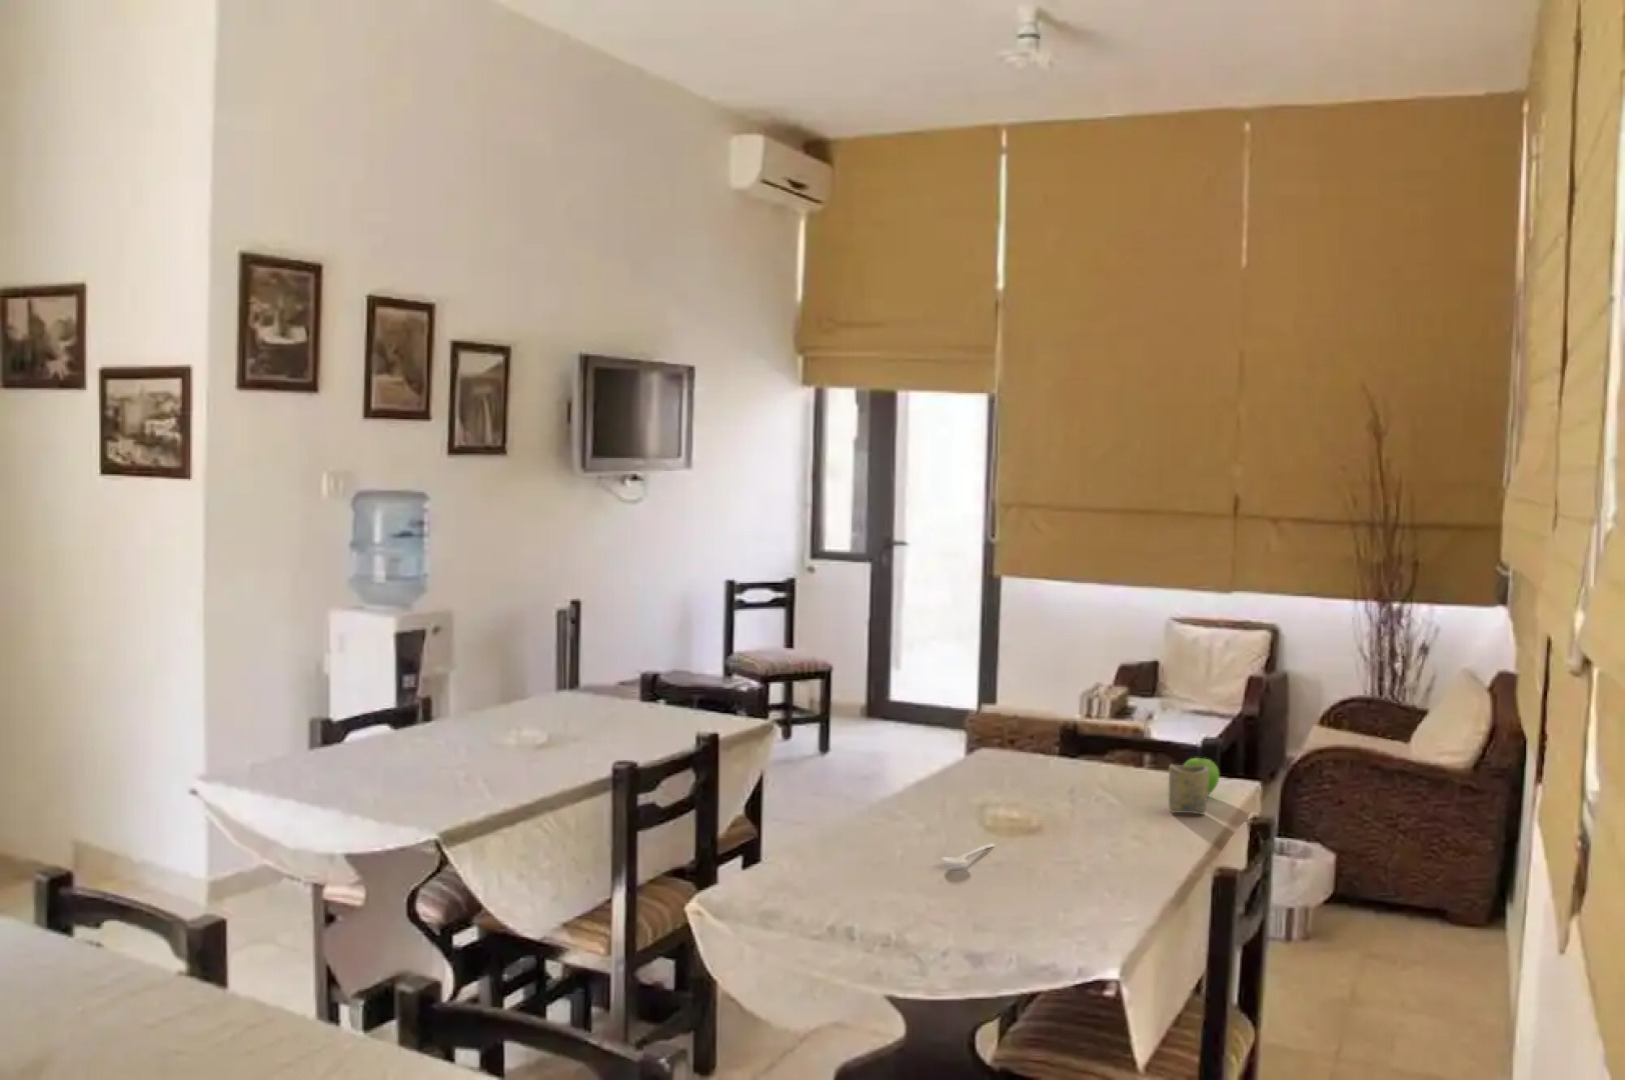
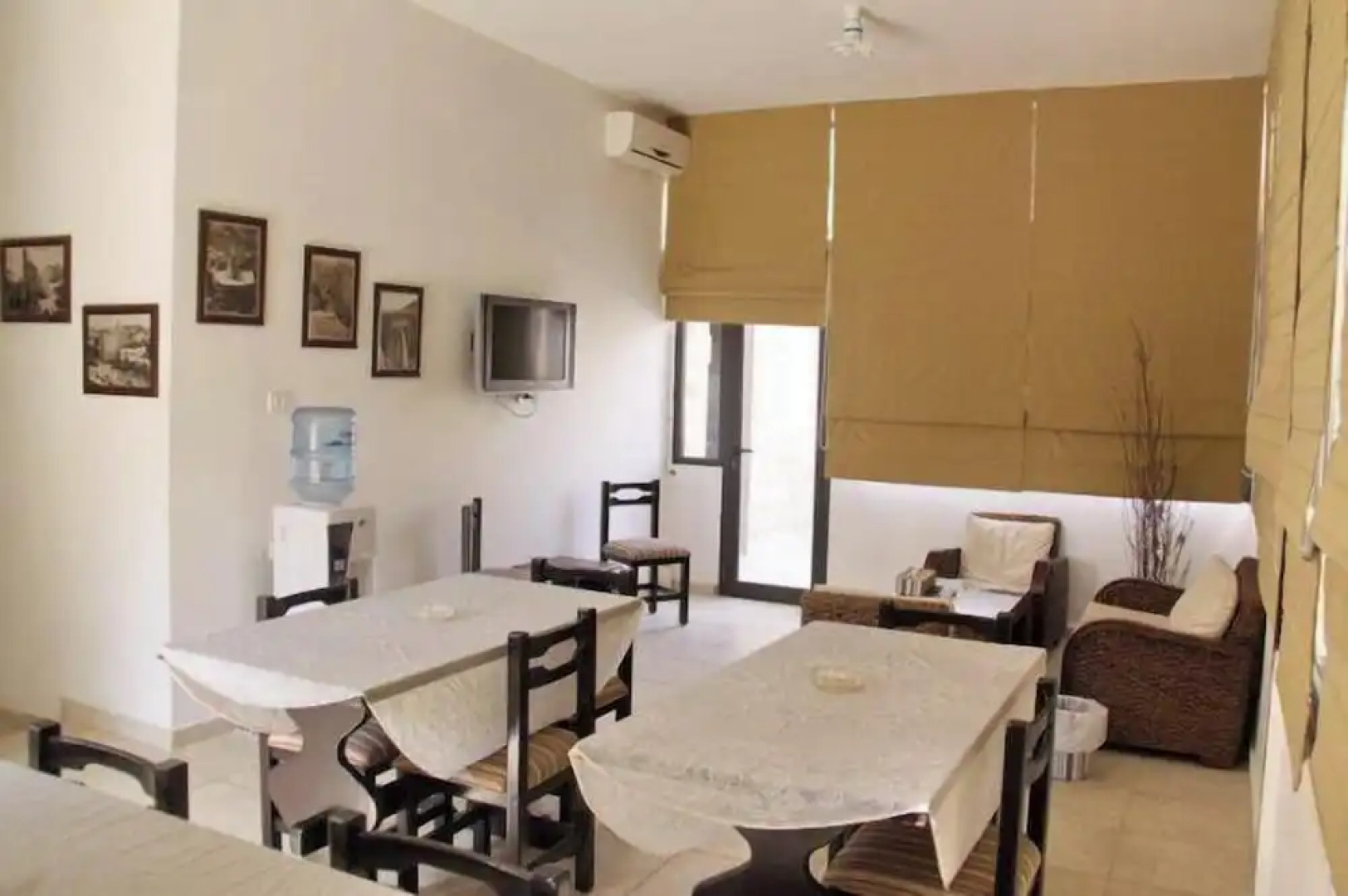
- stirrer (970, 852)
- cup (1187, 790)
- fruit (1209, 777)
